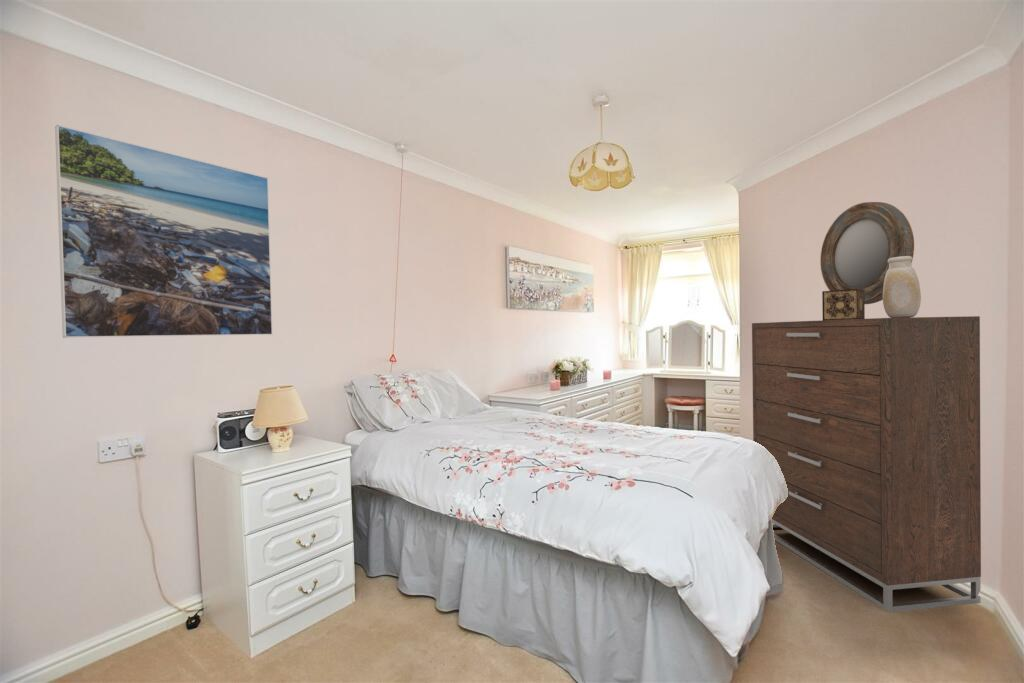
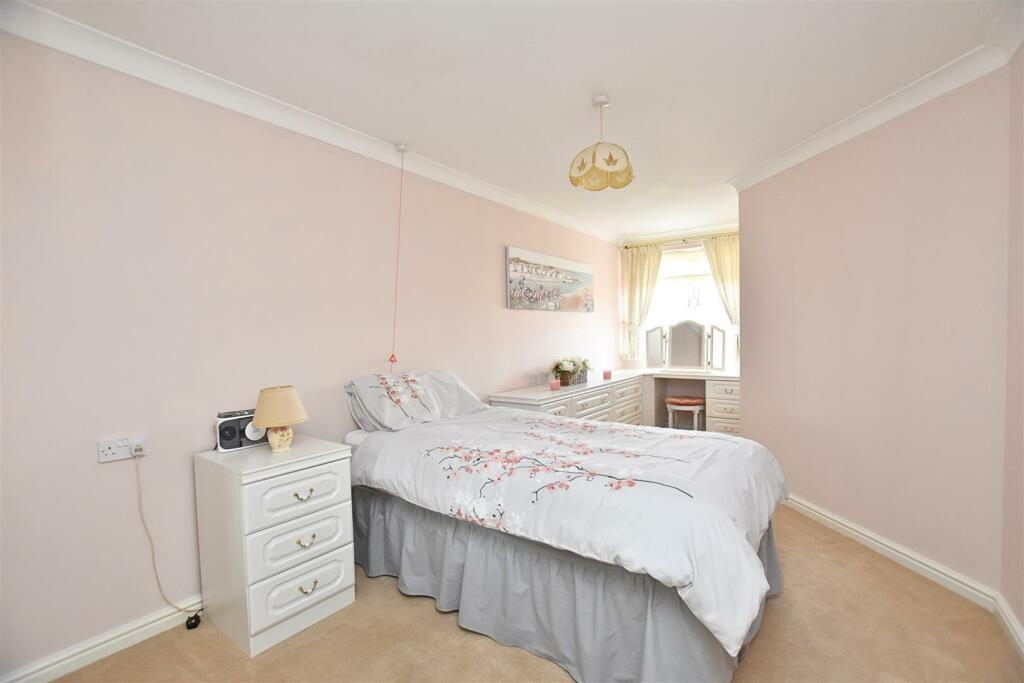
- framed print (180, 246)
- vase (916, 285)
- decorative box (843, 305)
- home mirror (862, 254)
- dresser (845, 440)
